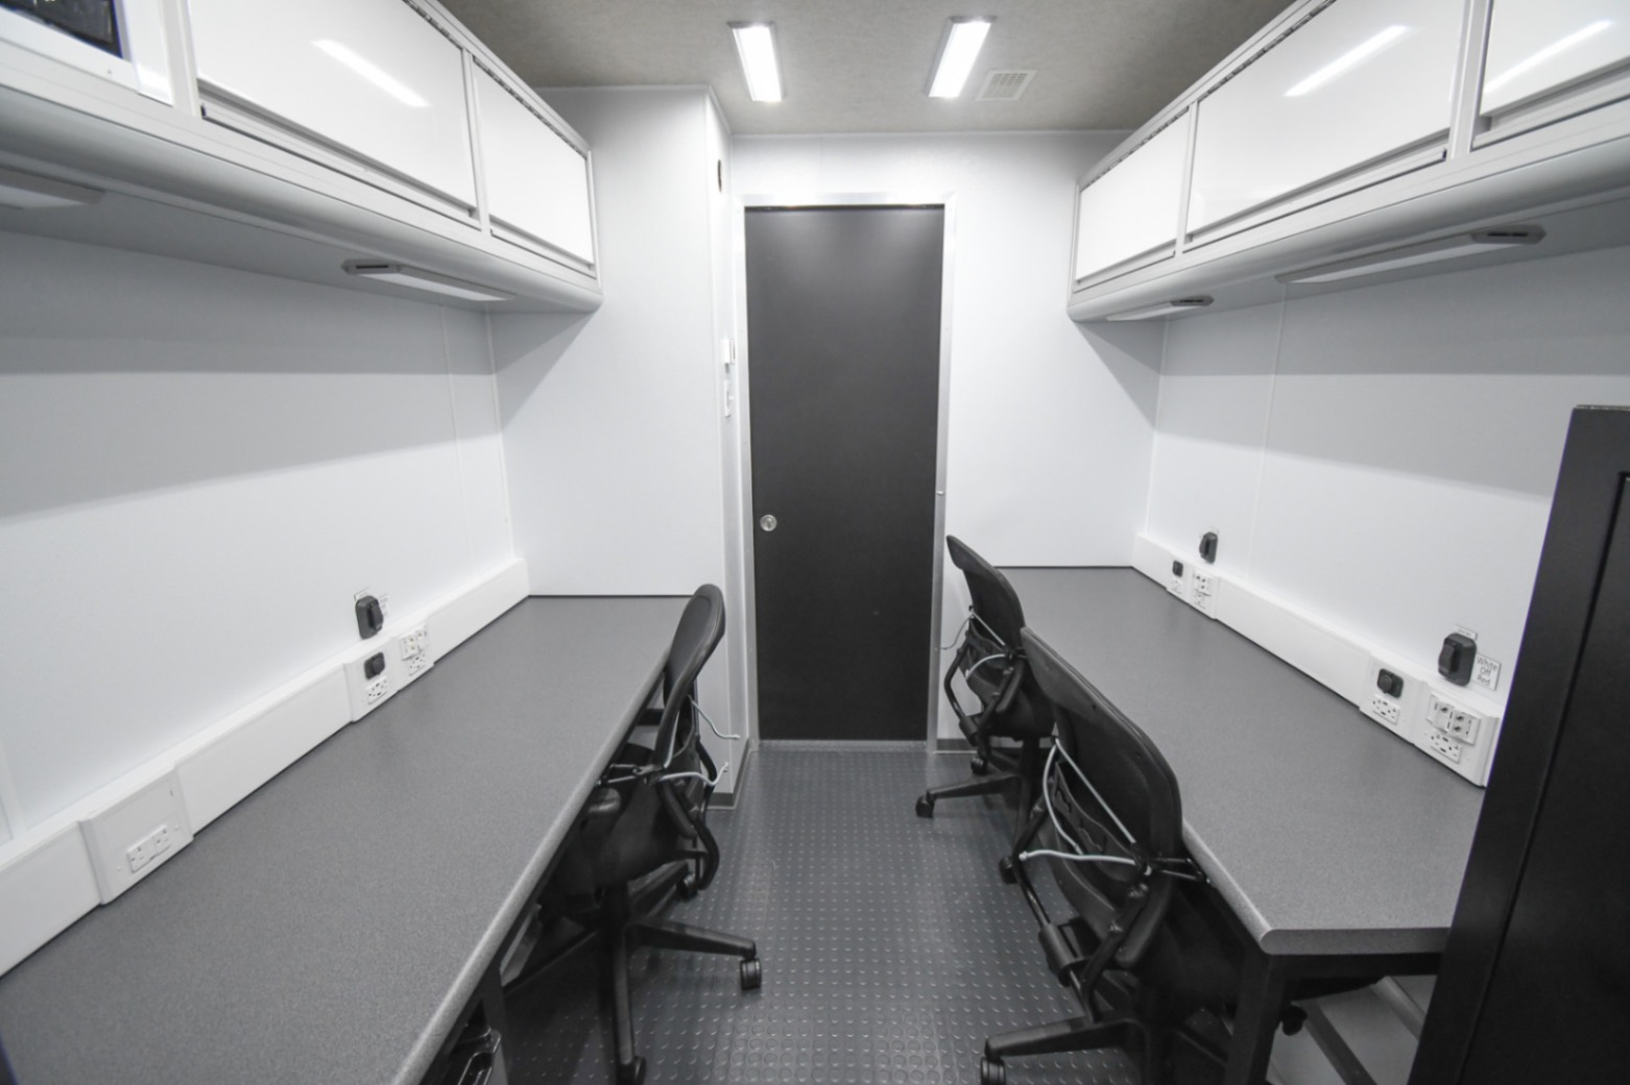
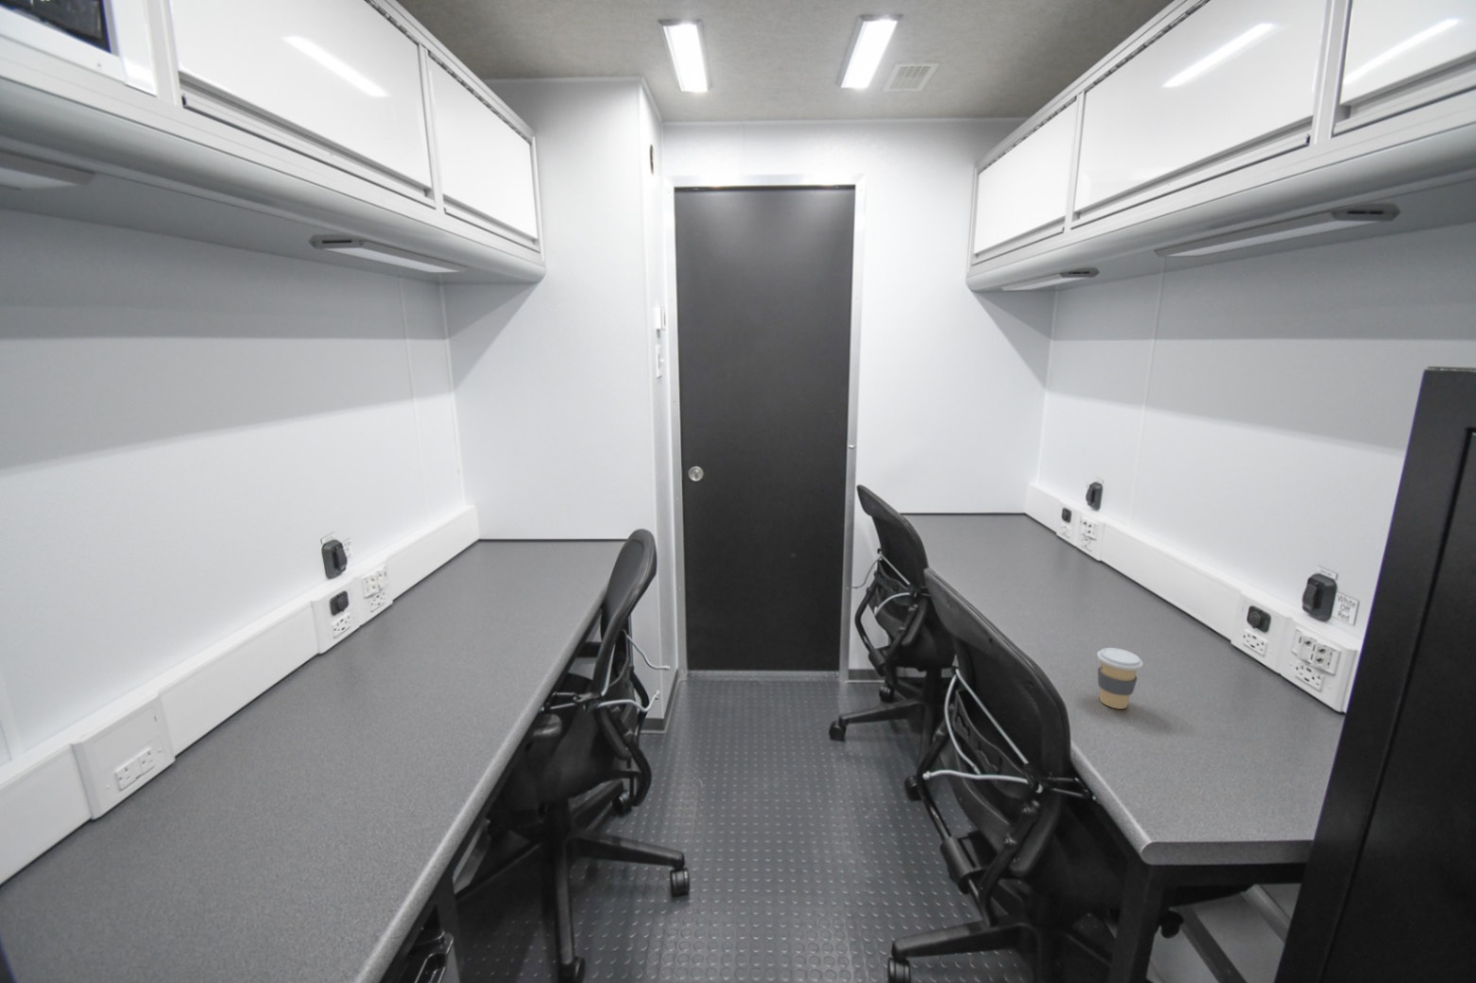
+ coffee cup (1116, 679)
